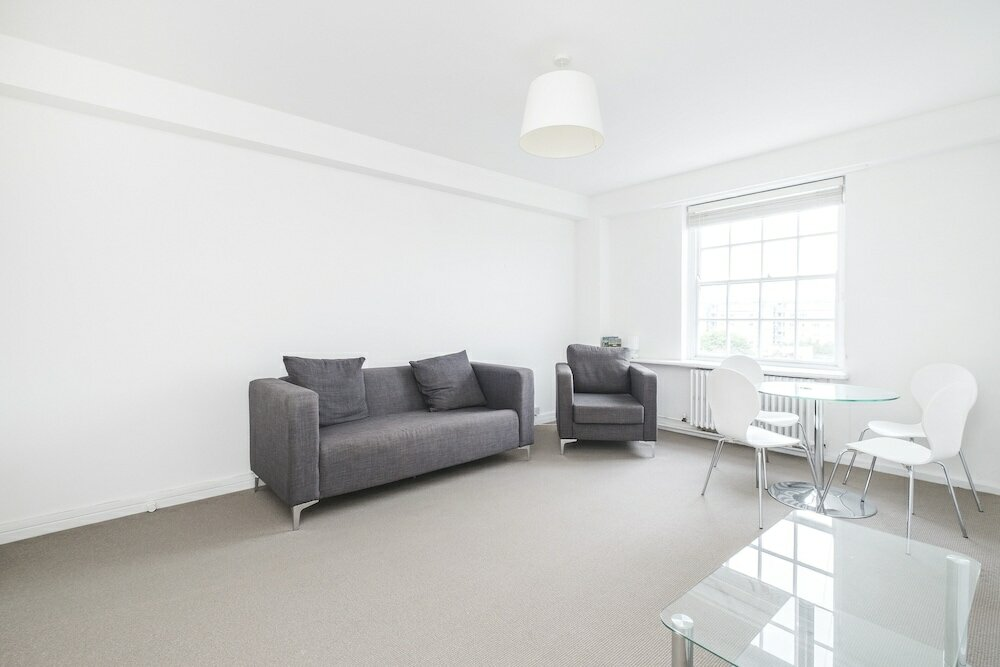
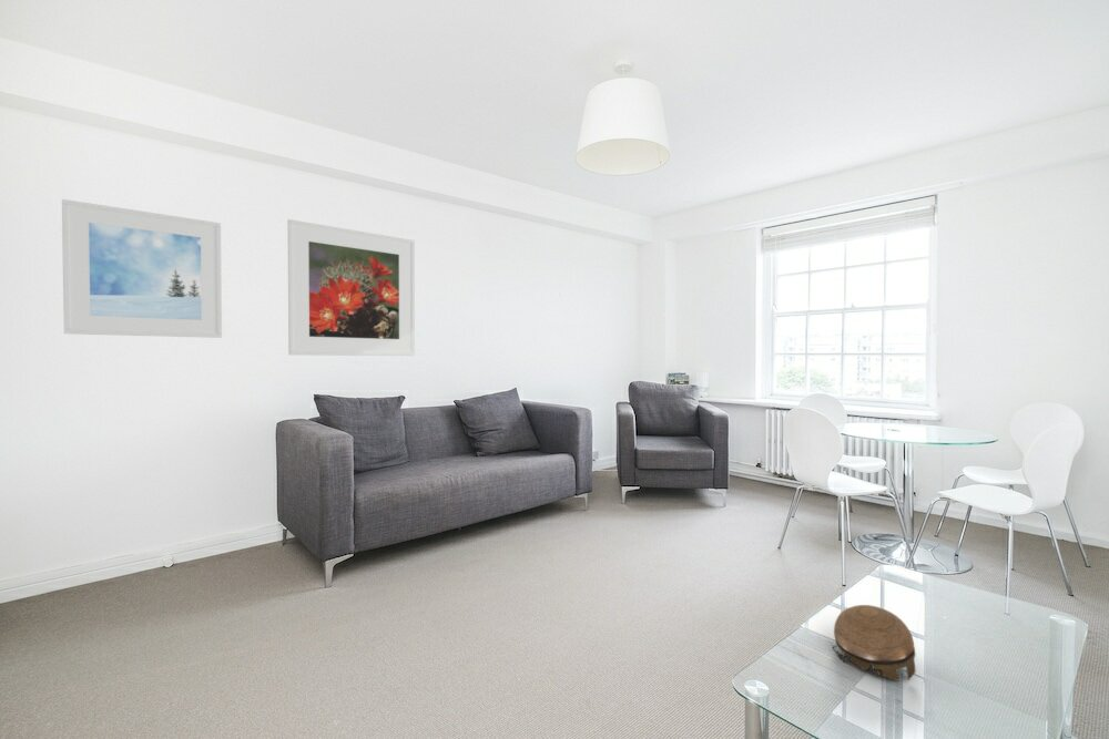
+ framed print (356, 292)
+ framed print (147, 274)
+ decorative bowl (873, 635)
